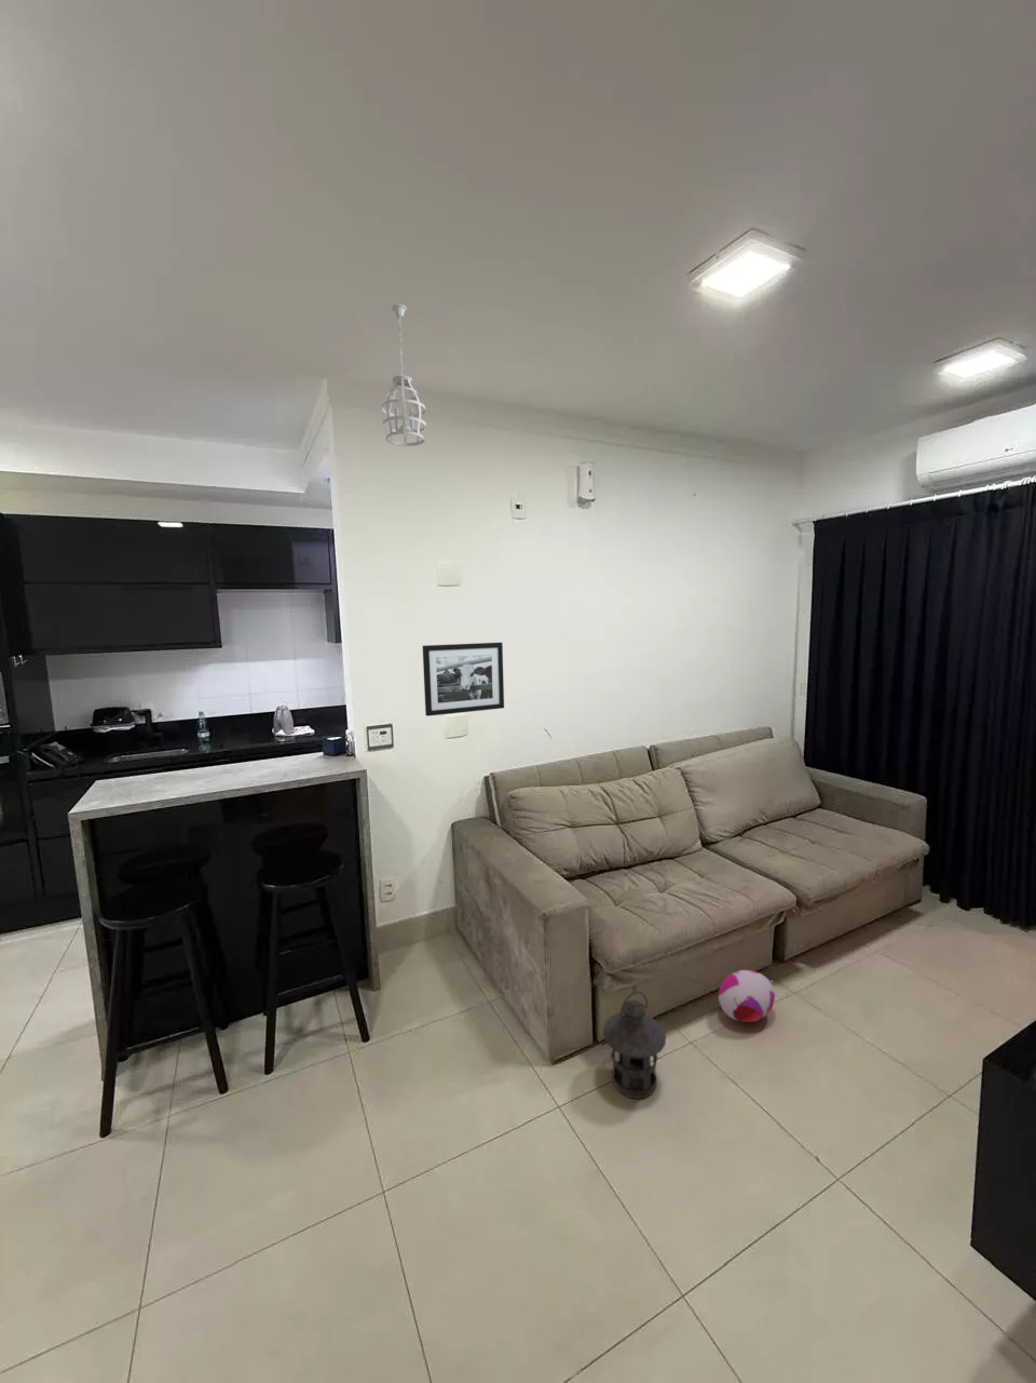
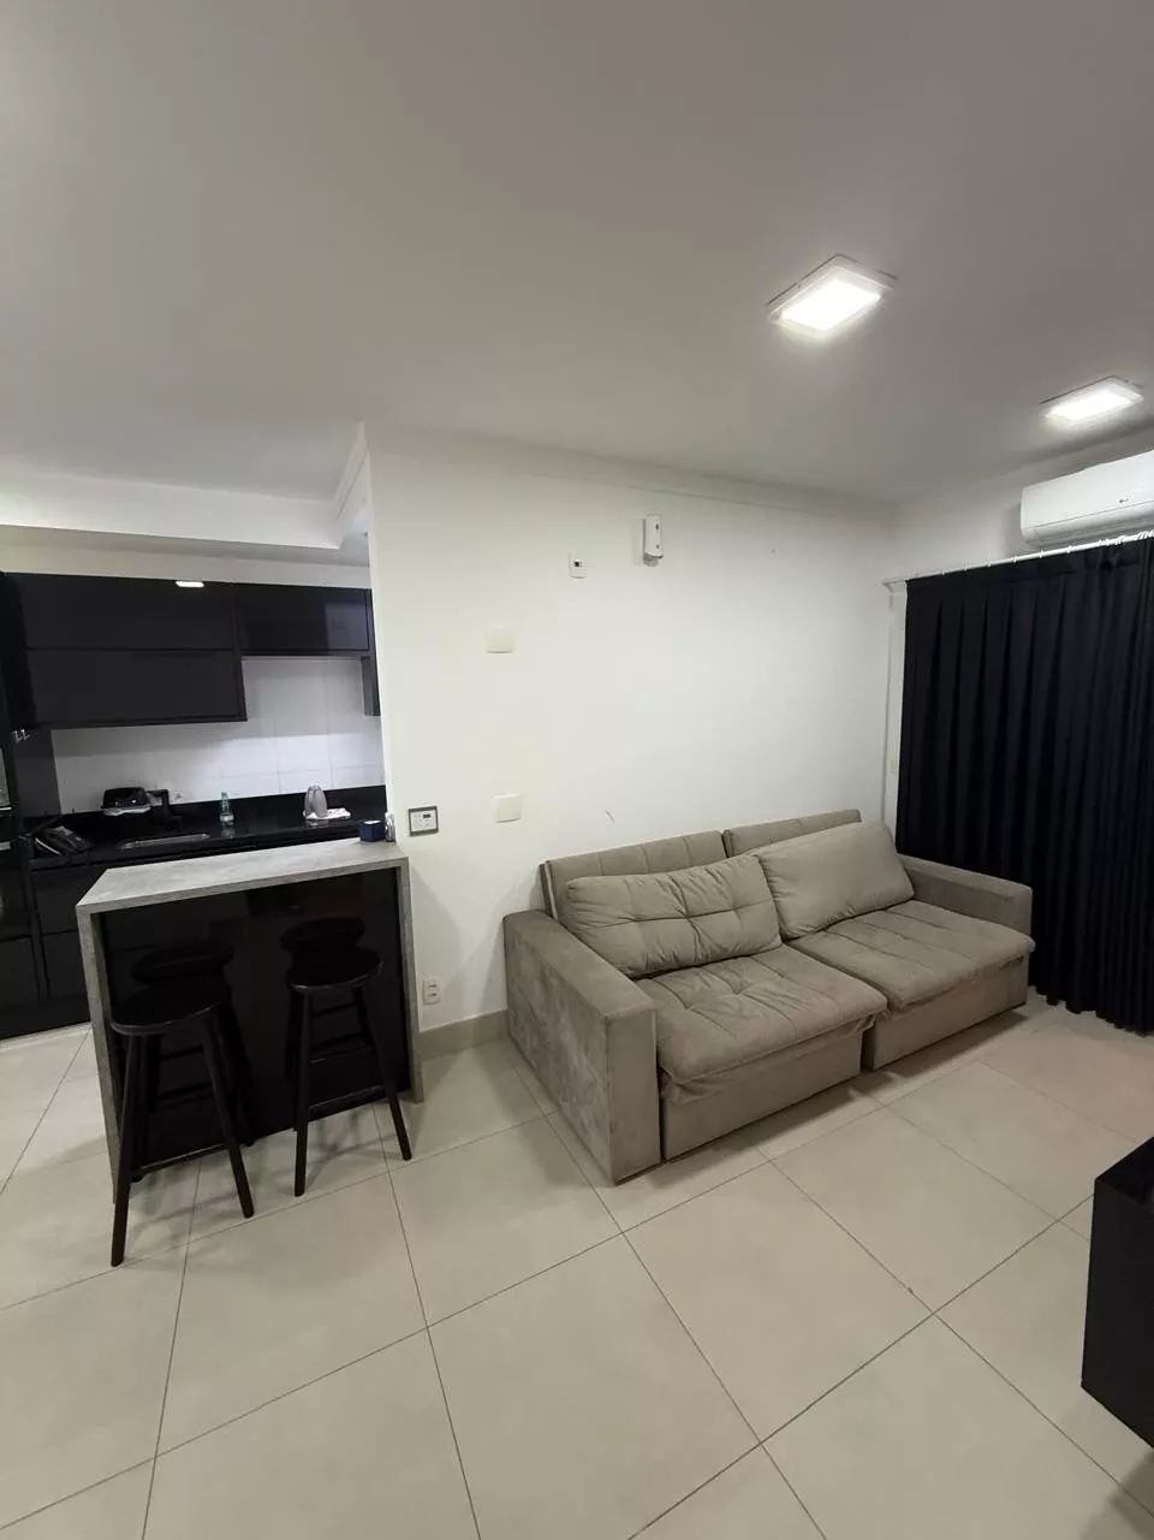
- pendant light (402, 375)
- picture frame (464, 677)
- lantern (633, 1033)
- plush toy (745, 995)
